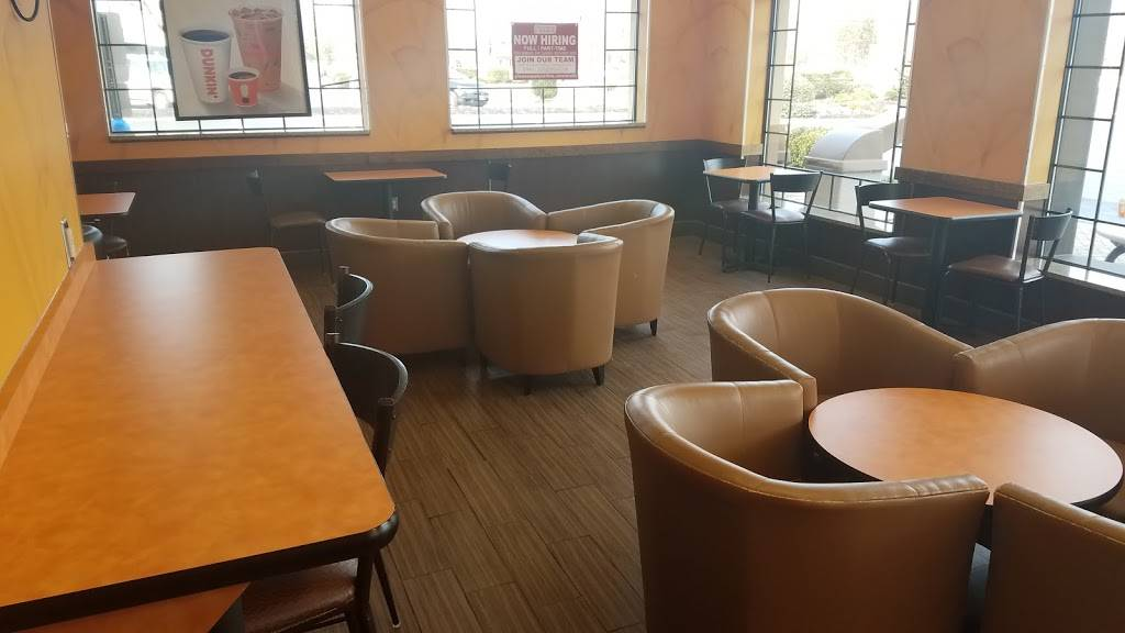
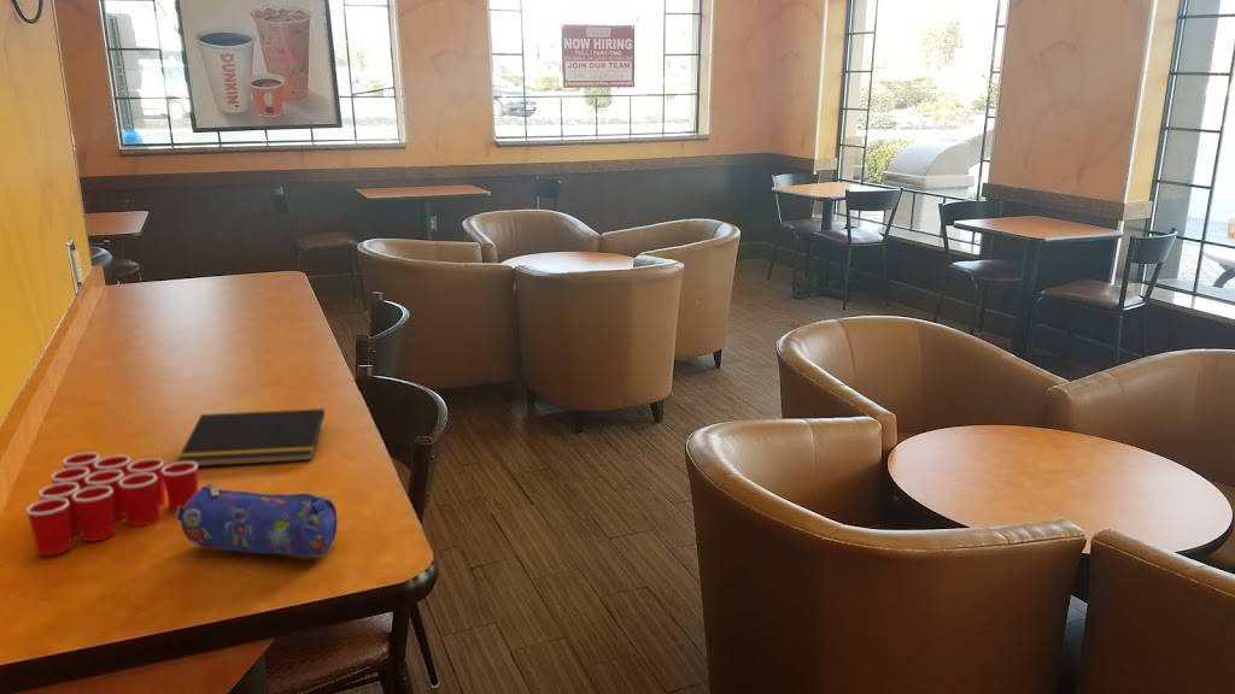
+ notepad (254, 436)
+ pencil case (258, 518)
+ cup (93, 502)
